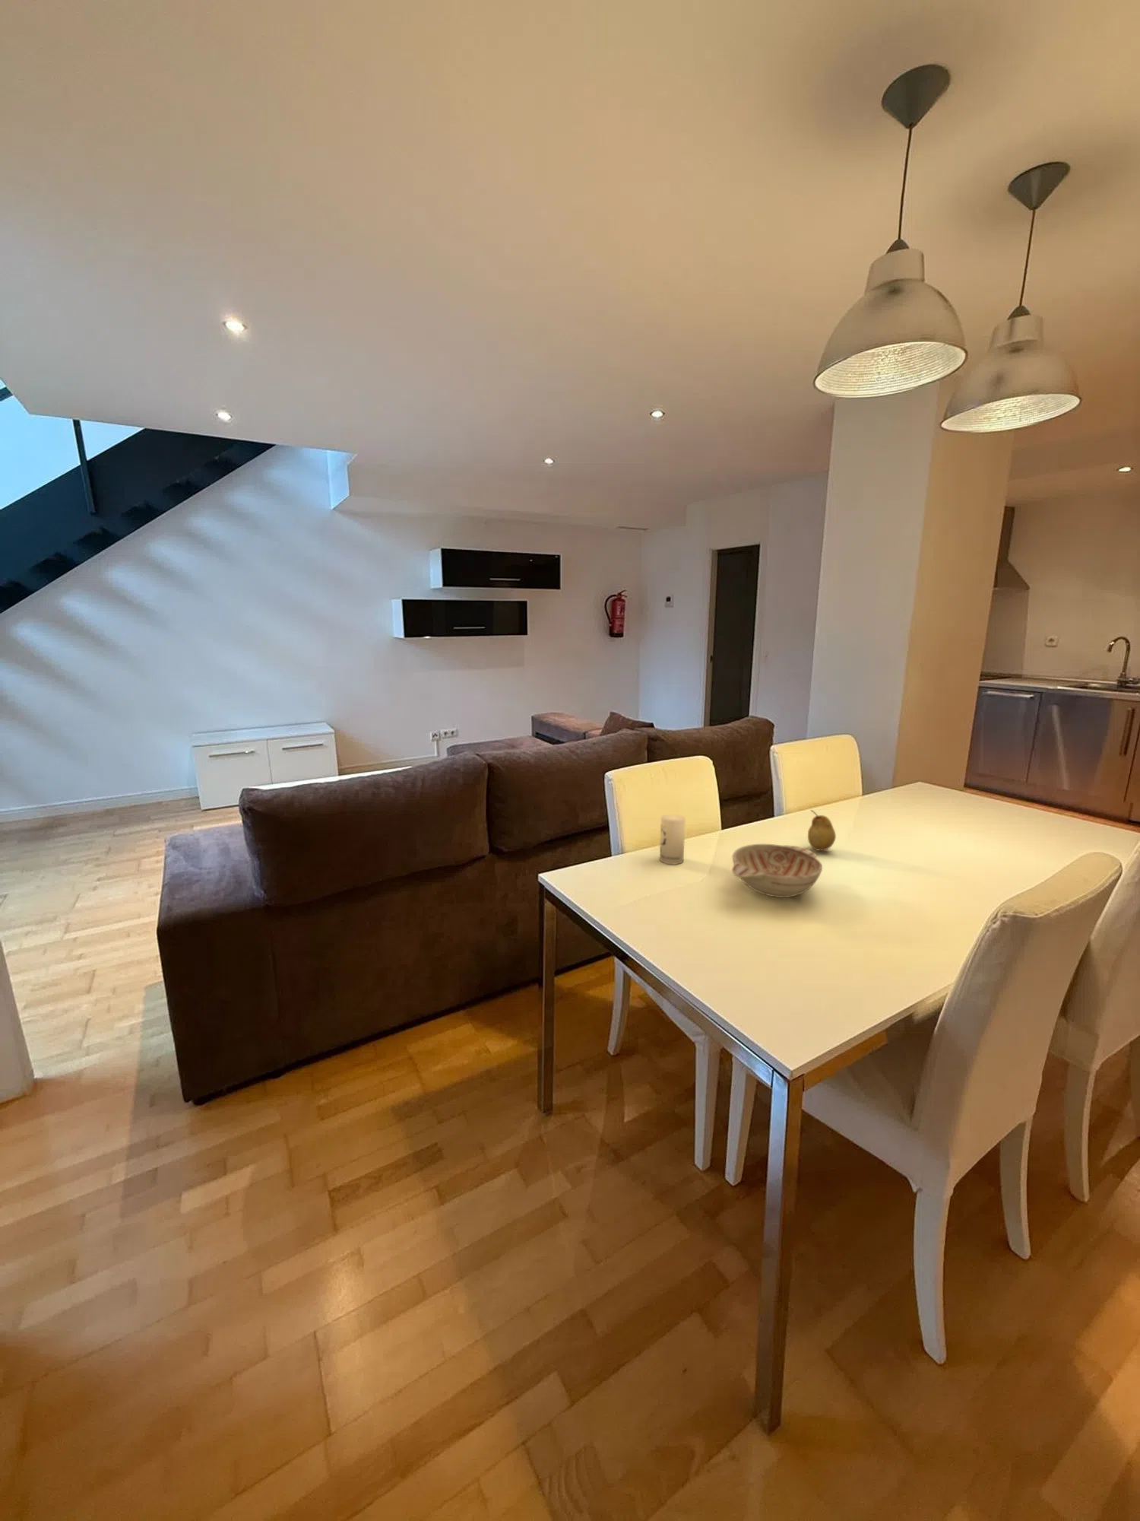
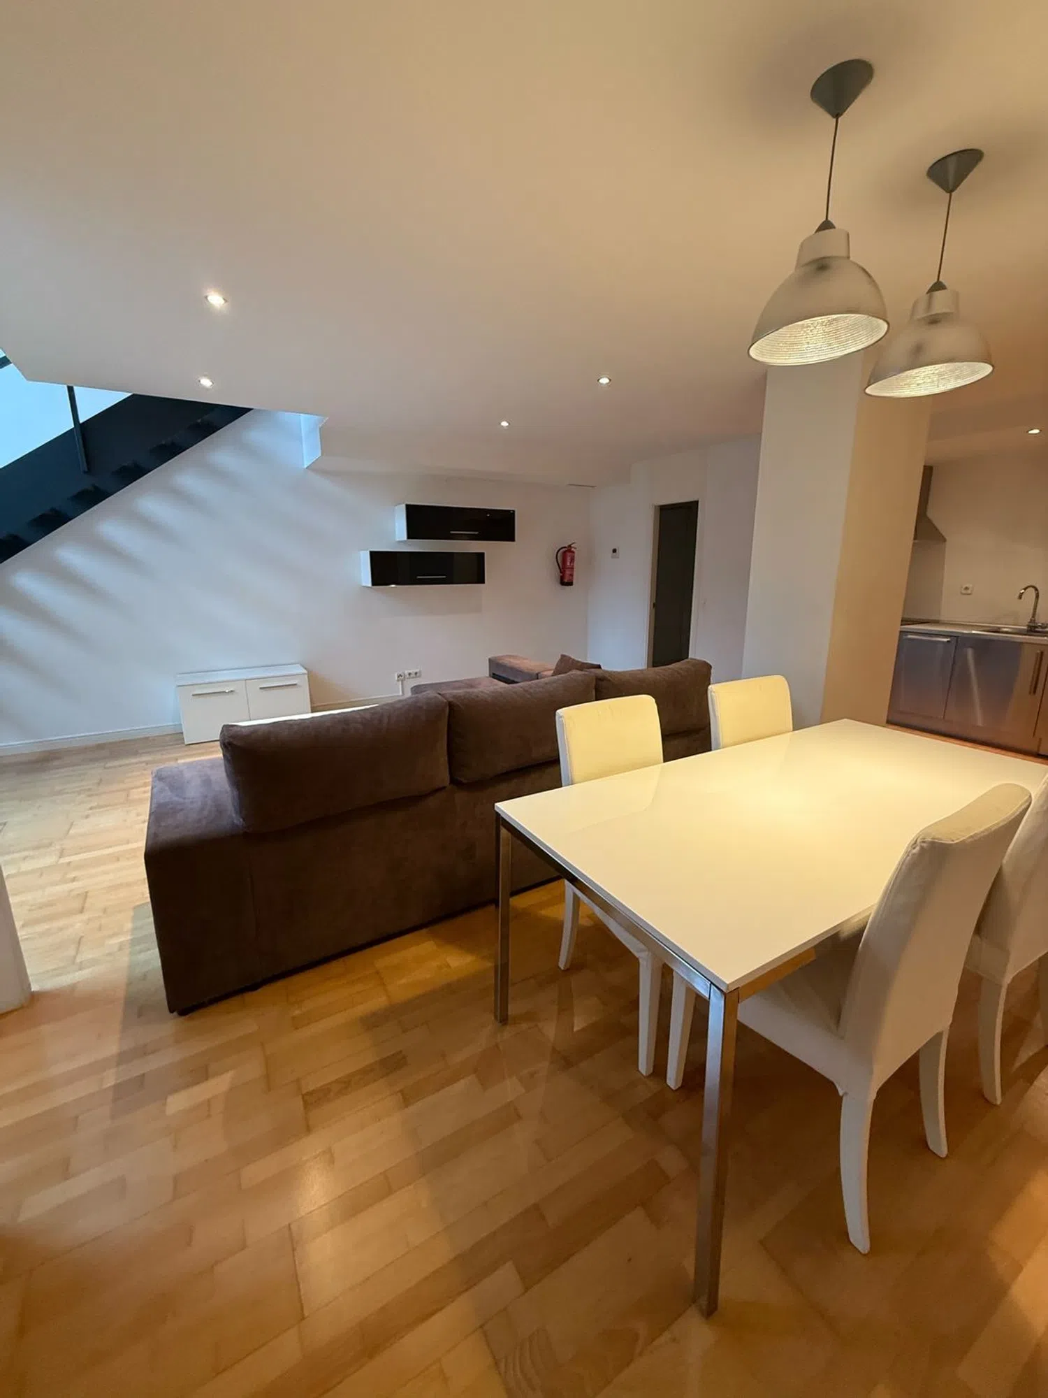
- decorative bowl (775, 874)
- candle (672, 838)
- fruit (820, 830)
